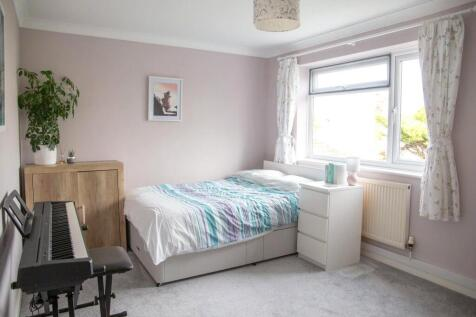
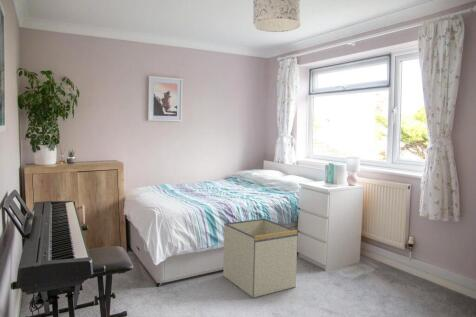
+ storage bin (259, 253)
